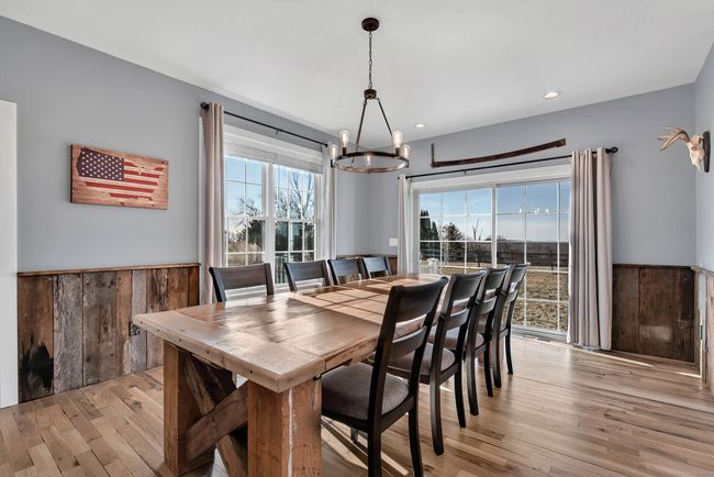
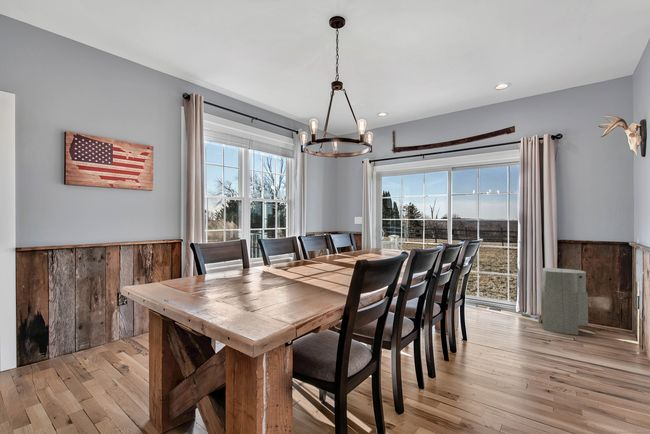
+ air purifier (561, 299)
